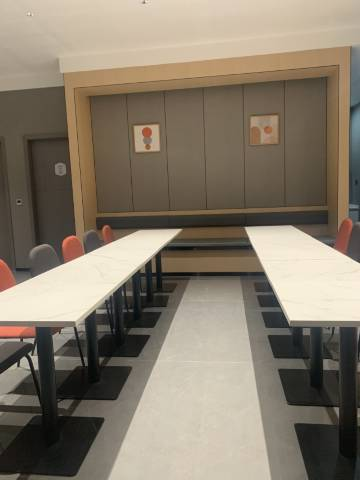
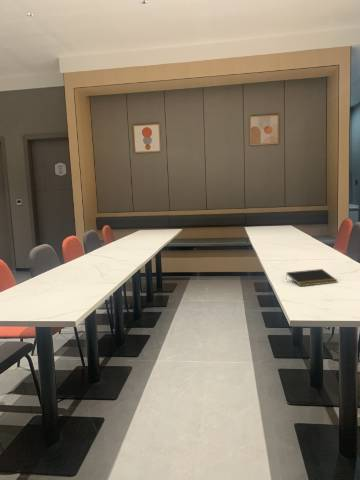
+ notepad (311, 277)
